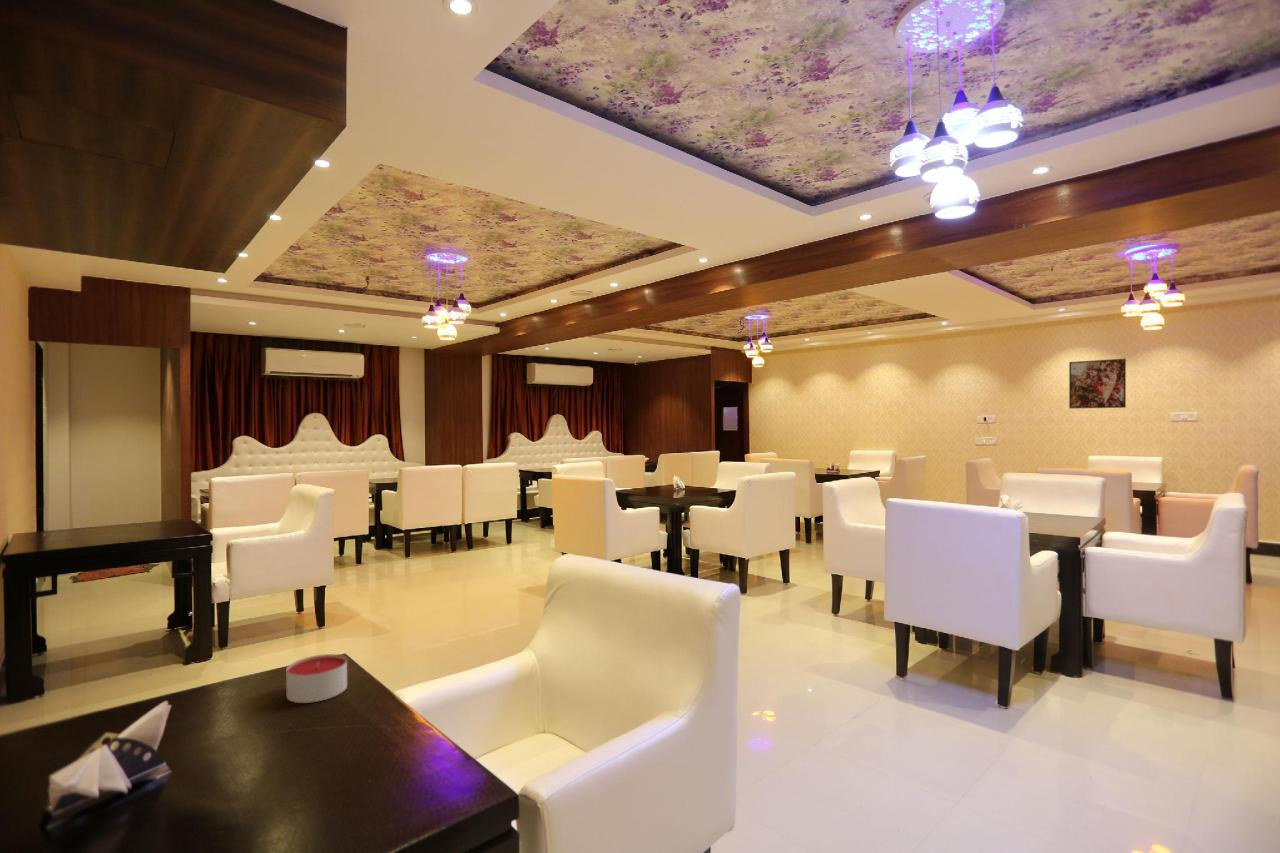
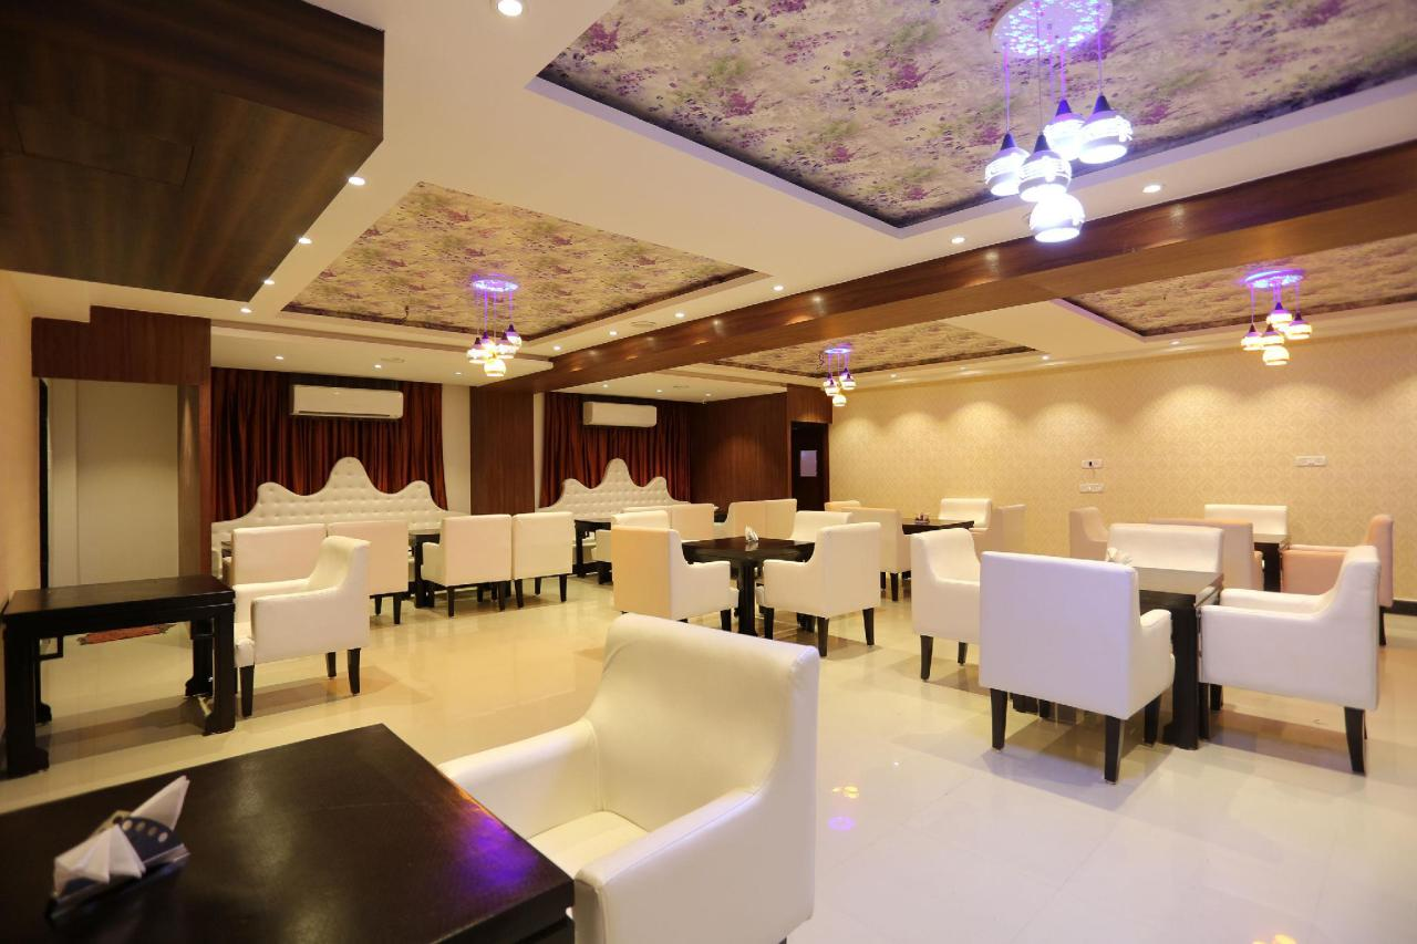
- candle (317, 676)
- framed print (1096, 384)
